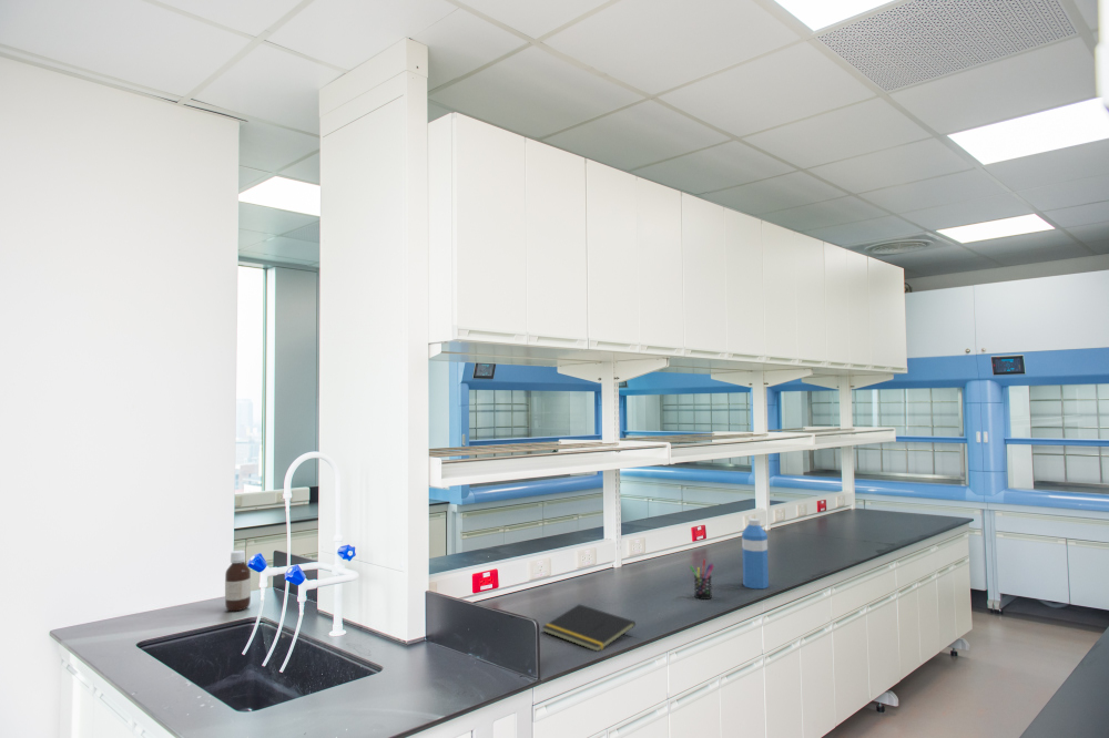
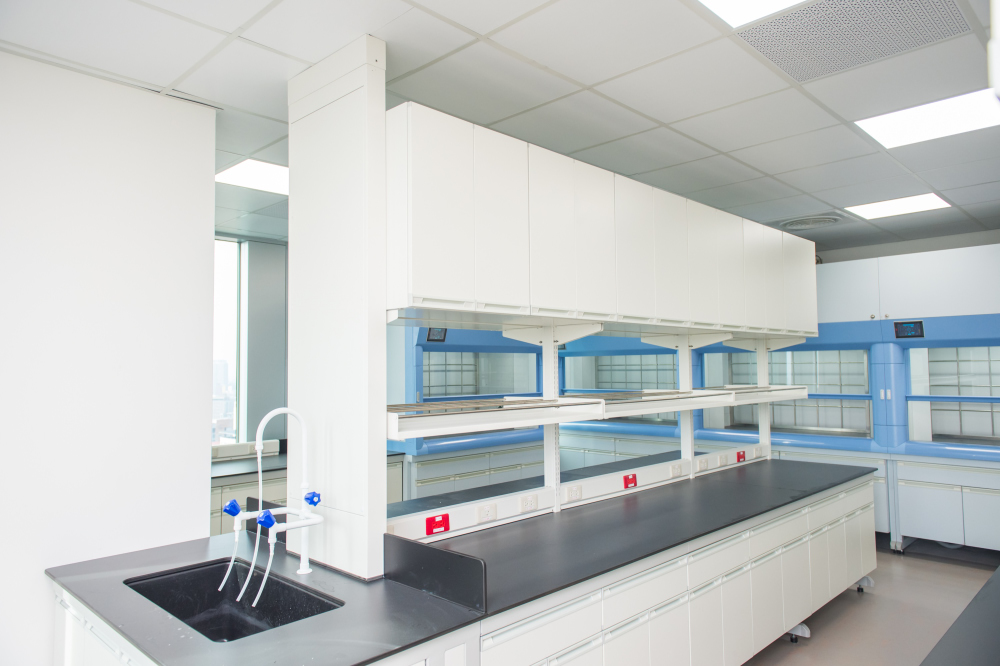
- pen holder (701, 578)
- bottle (237, 580)
- notepad (588, 626)
- water bottle (754, 552)
